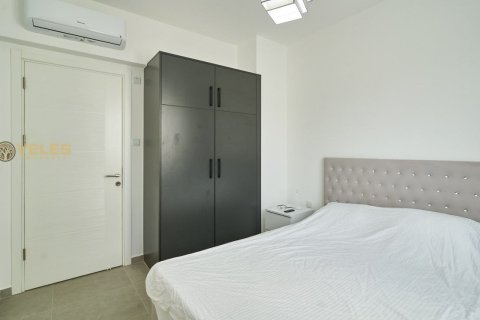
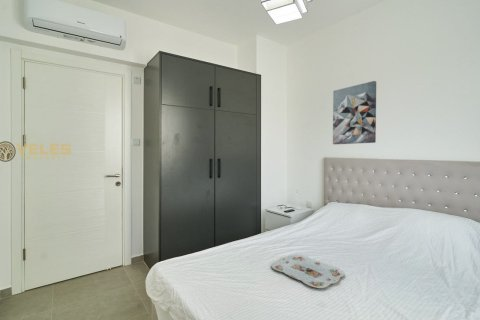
+ wall art (353, 115)
+ serving tray (306, 269)
